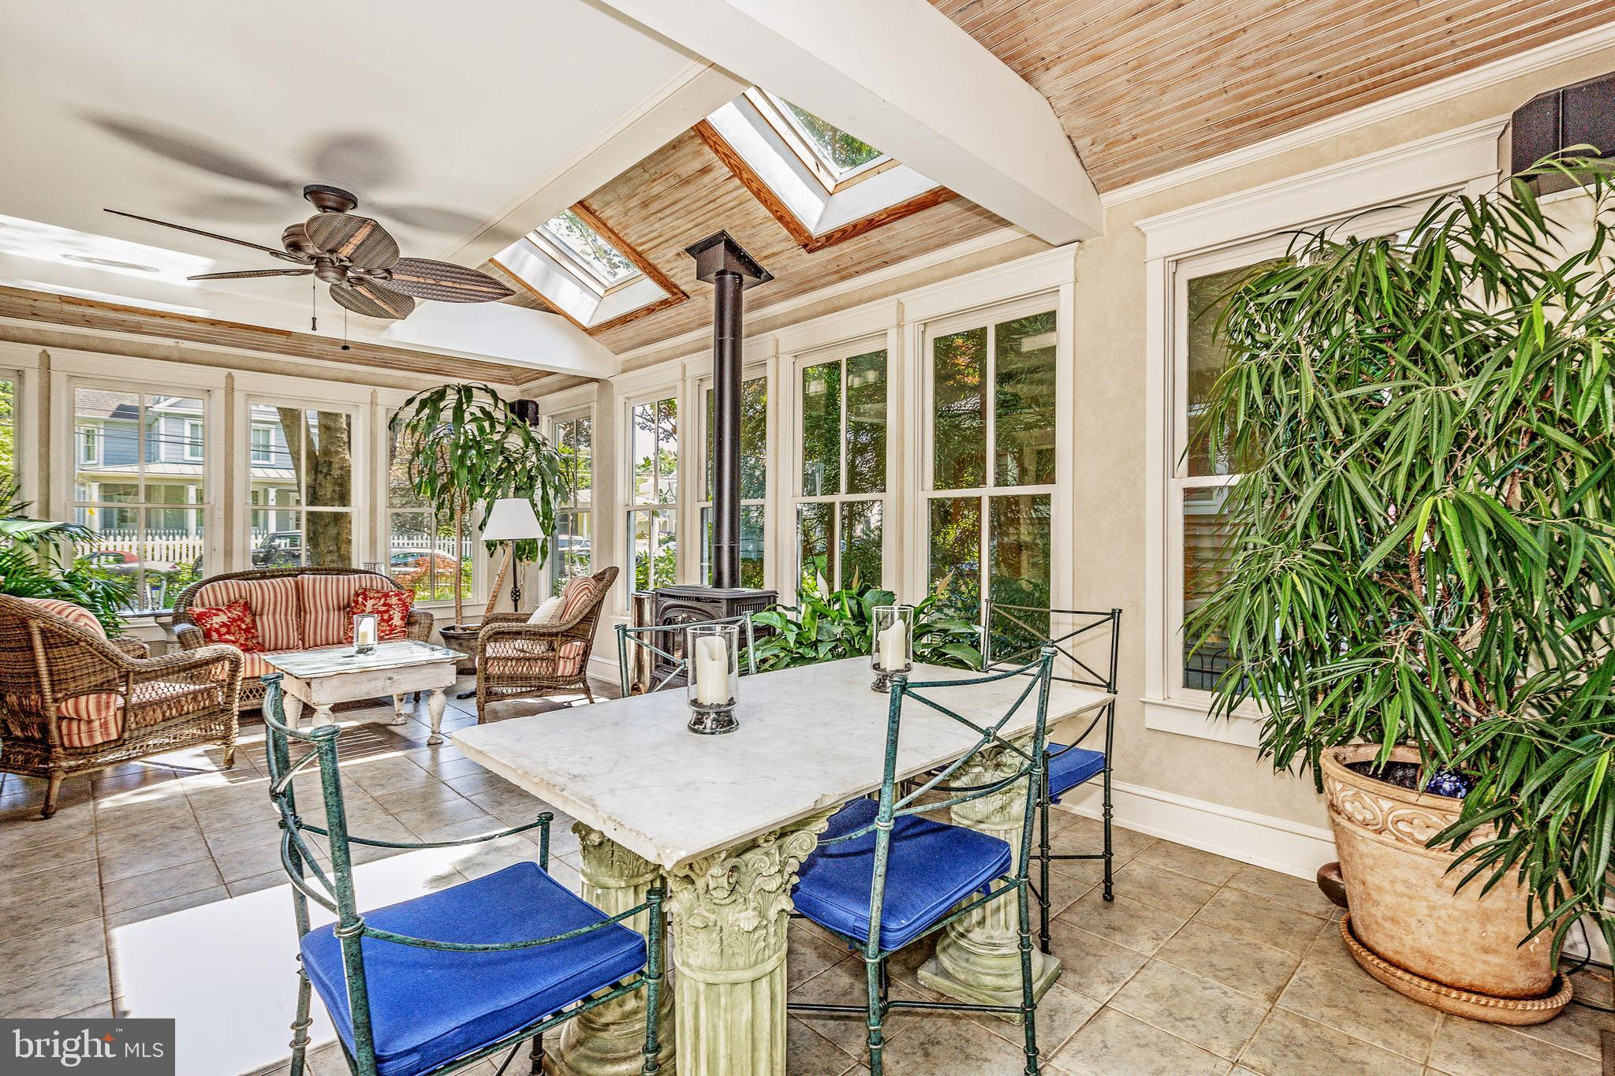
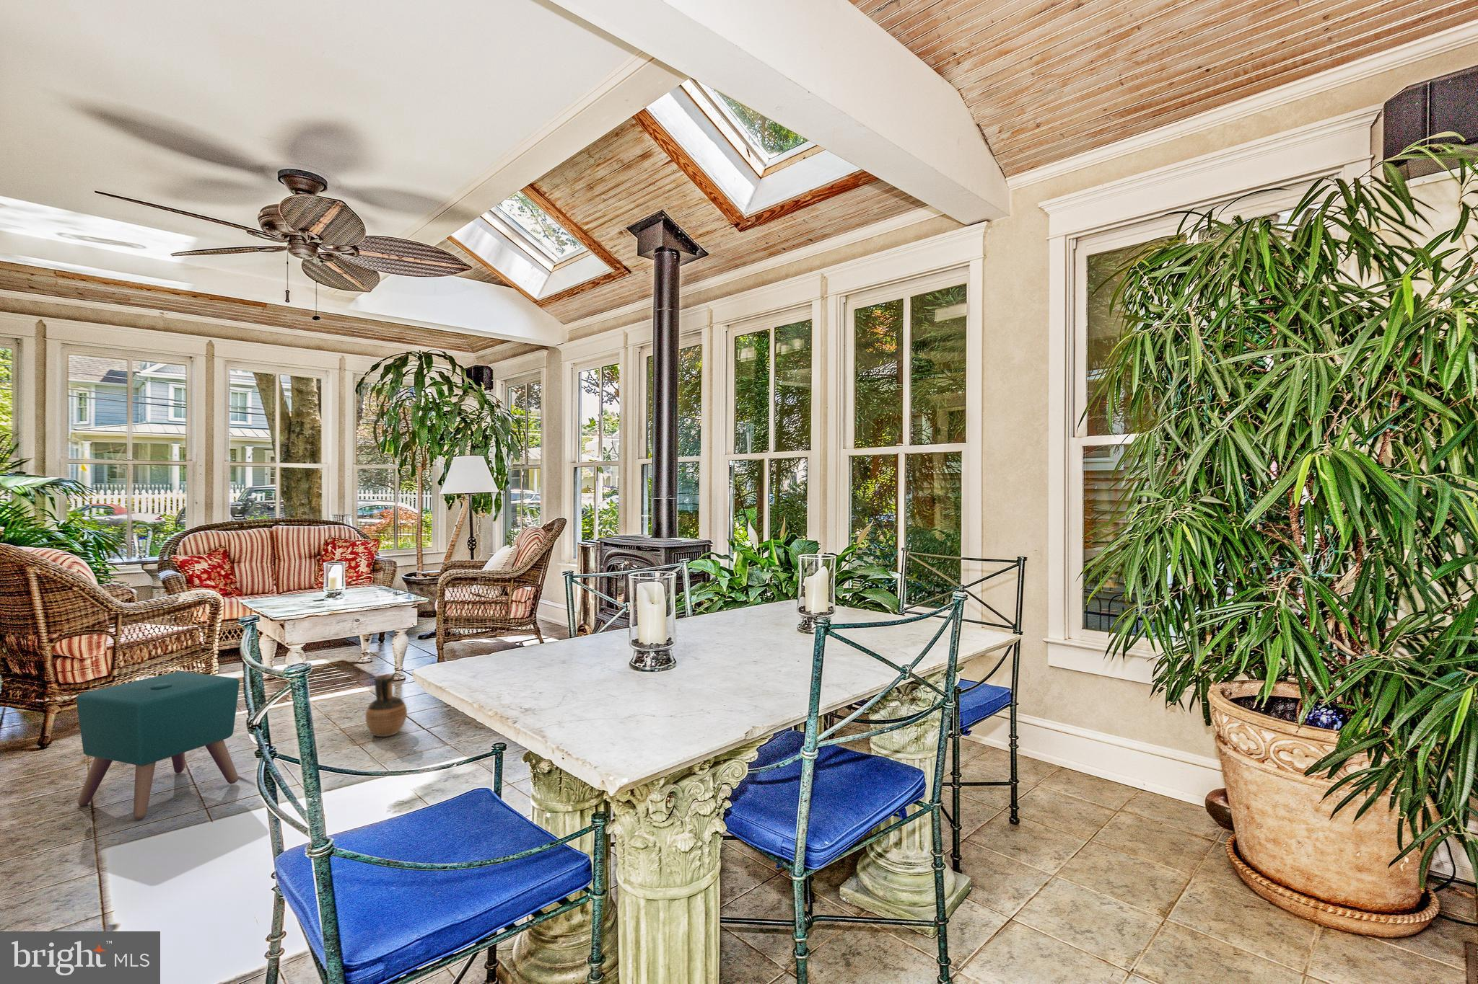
+ ceramic jug (386, 704)
+ ottoman (160, 739)
